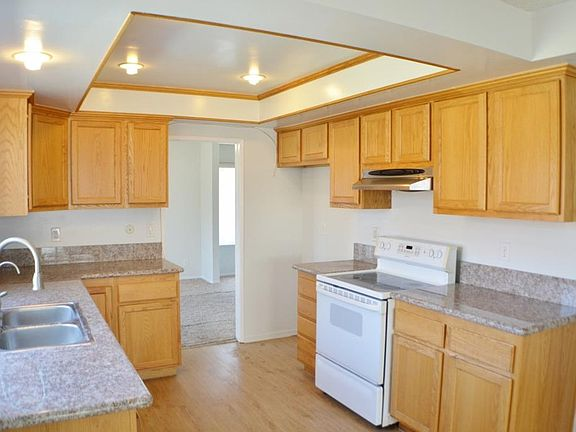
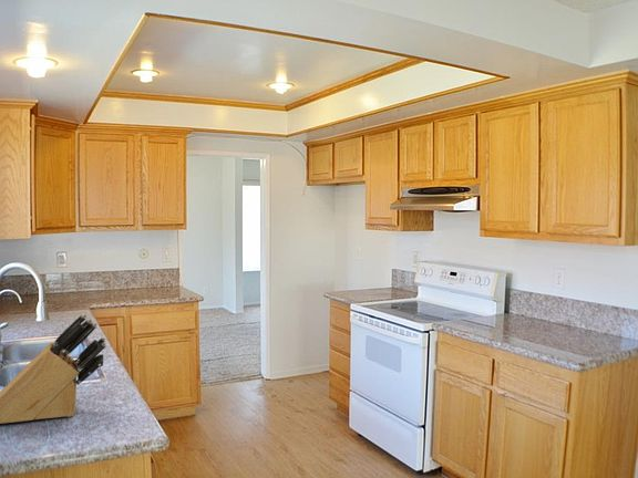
+ knife block (45, 365)
